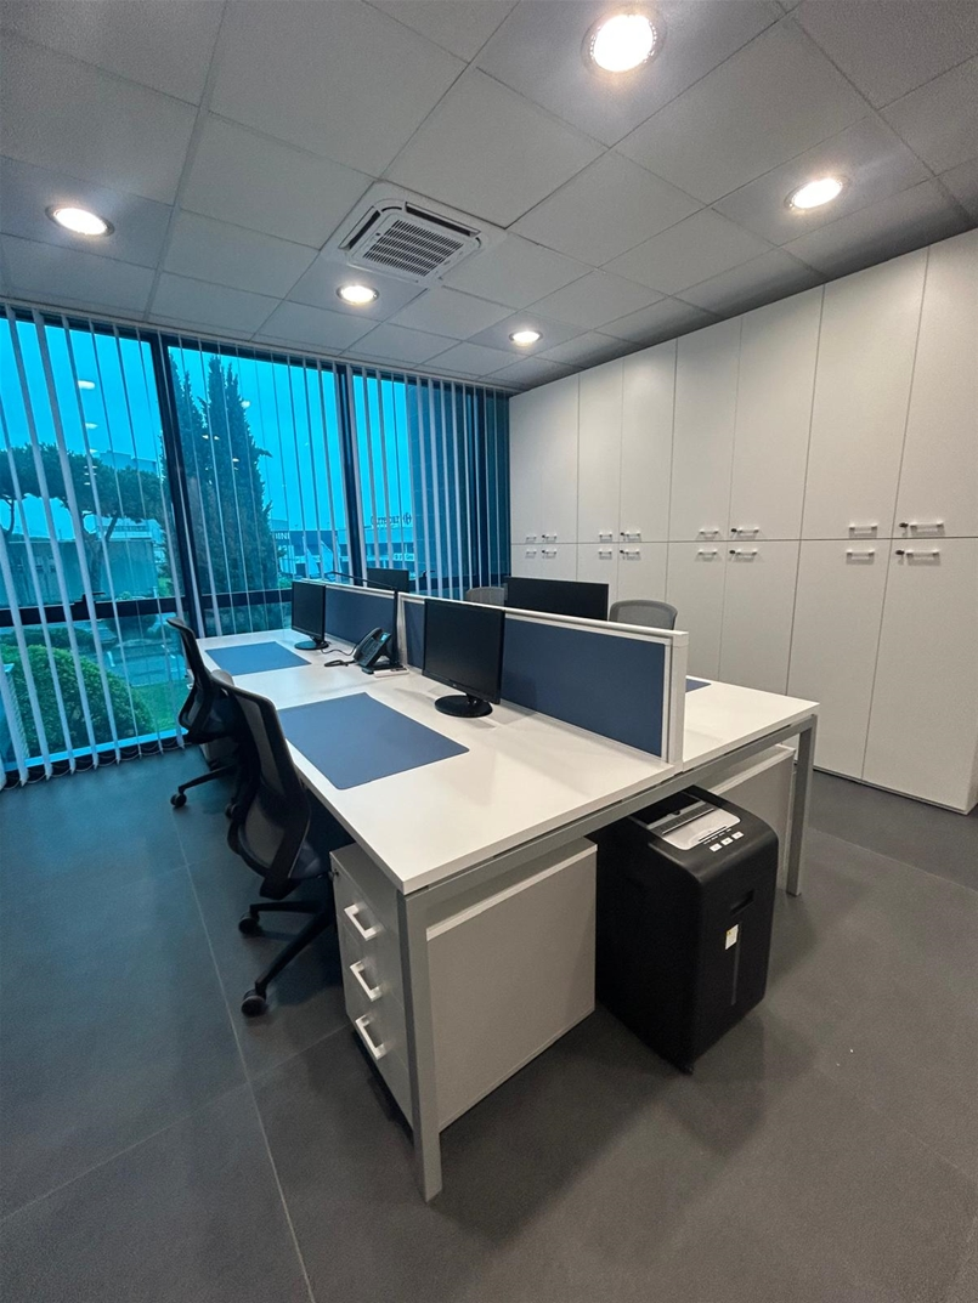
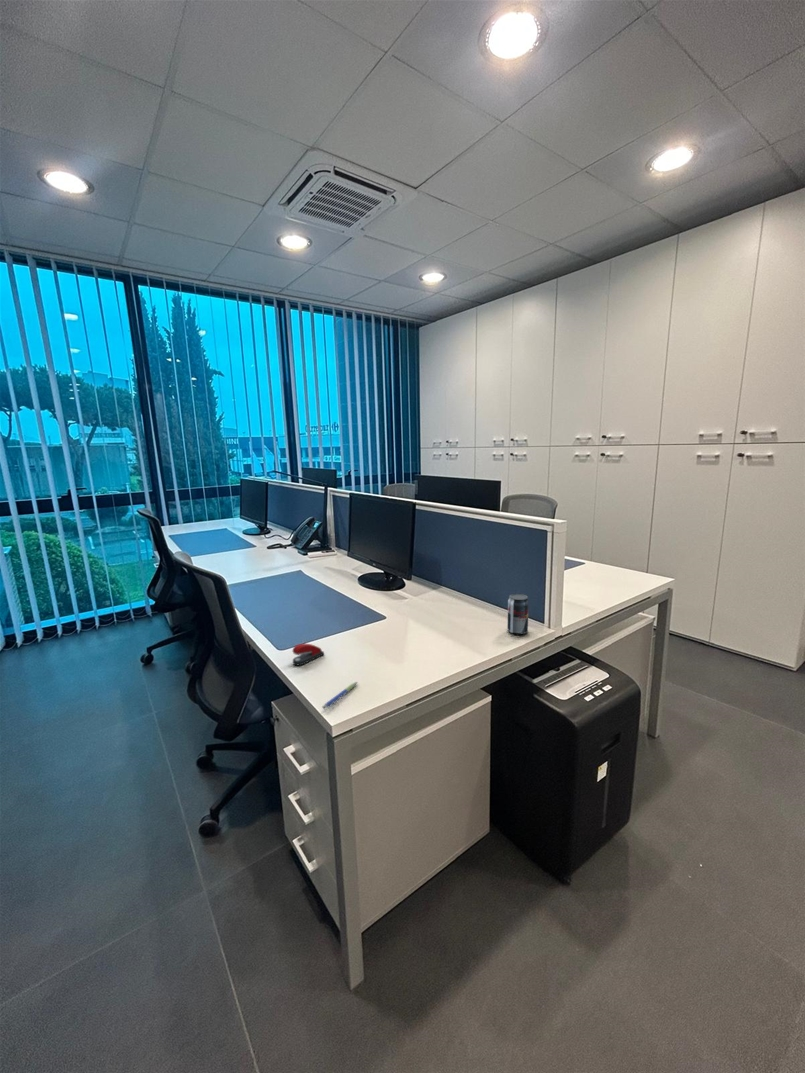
+ pen (341, 694)
+ stapler (306, 650)
+ beverage can (517, 613)
